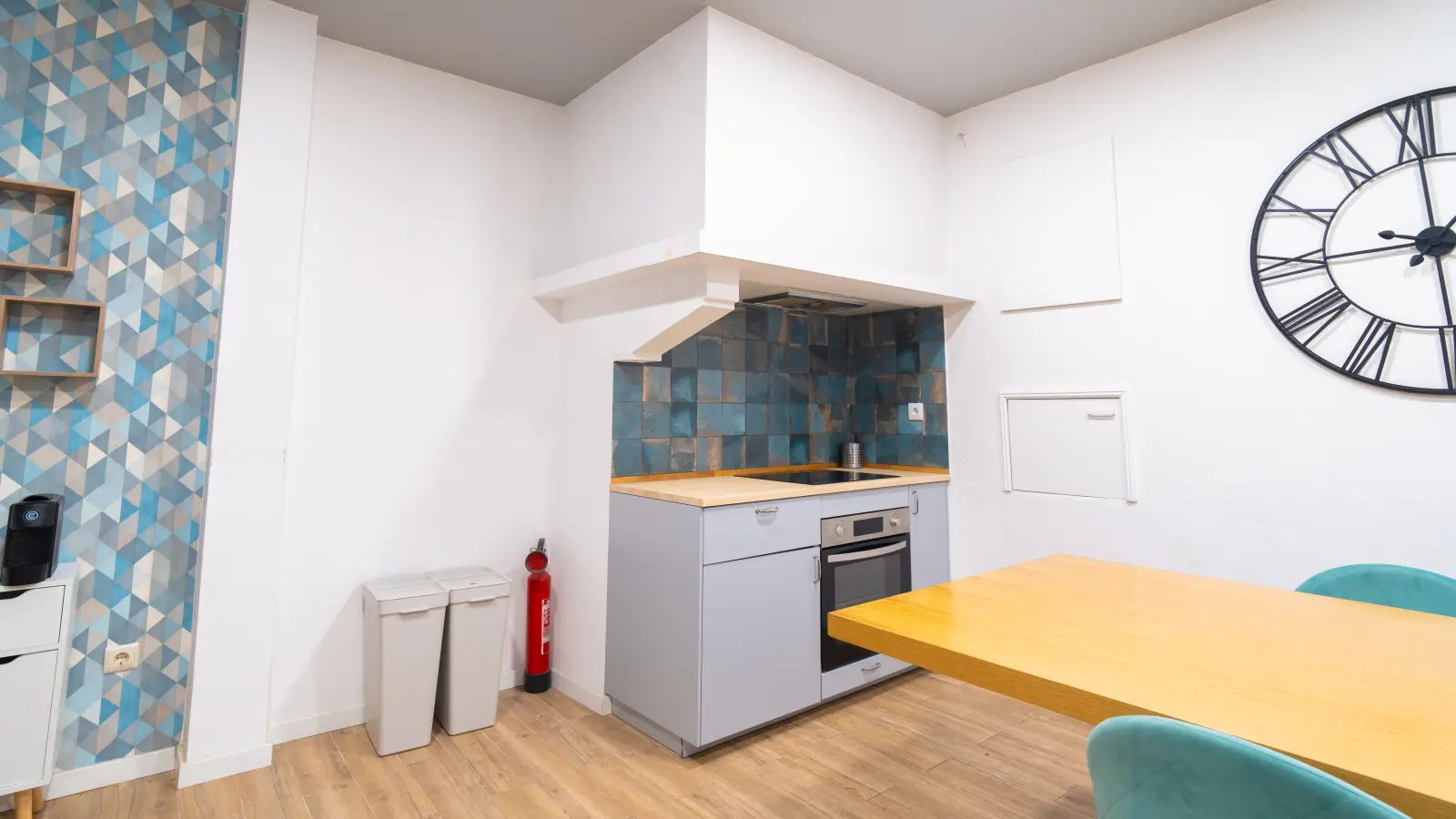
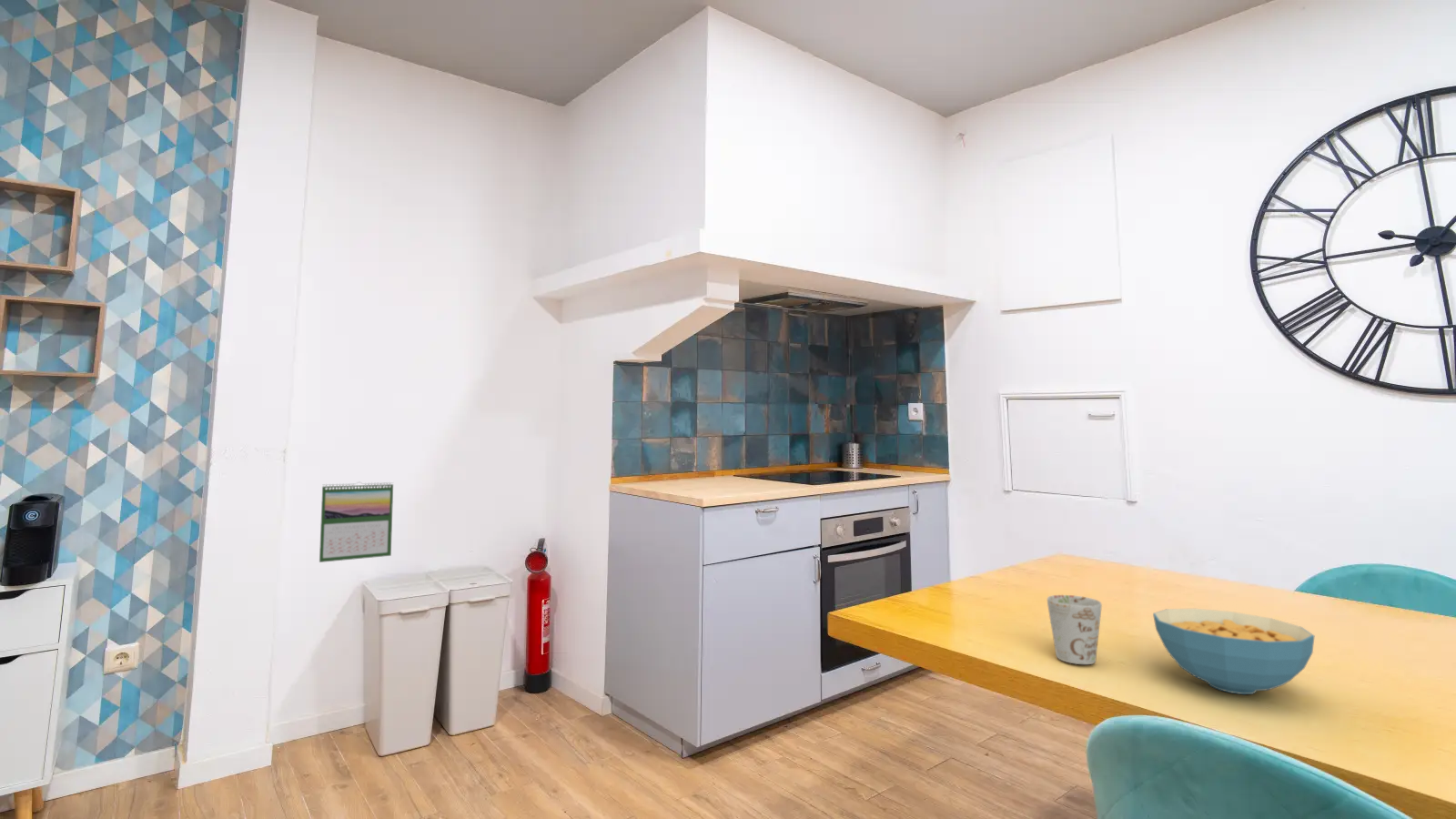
+ calendar (357, 520)
+ mug (1070, 626)
+ cereal bowl (1229, 655)
